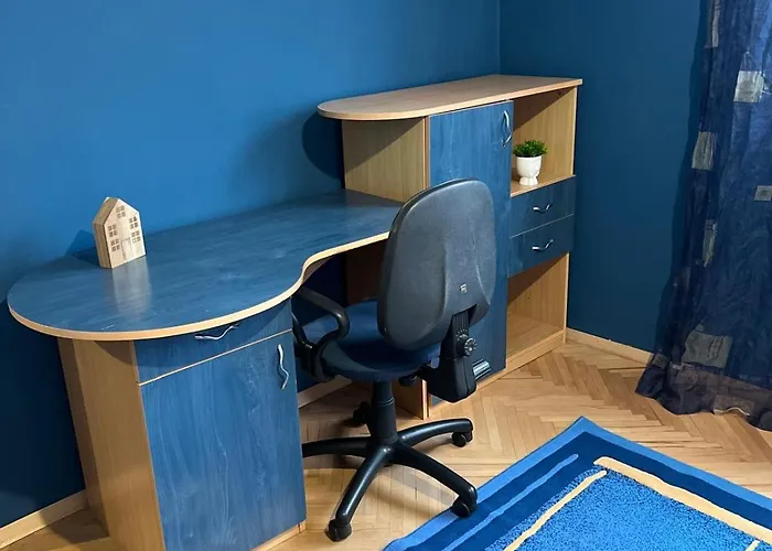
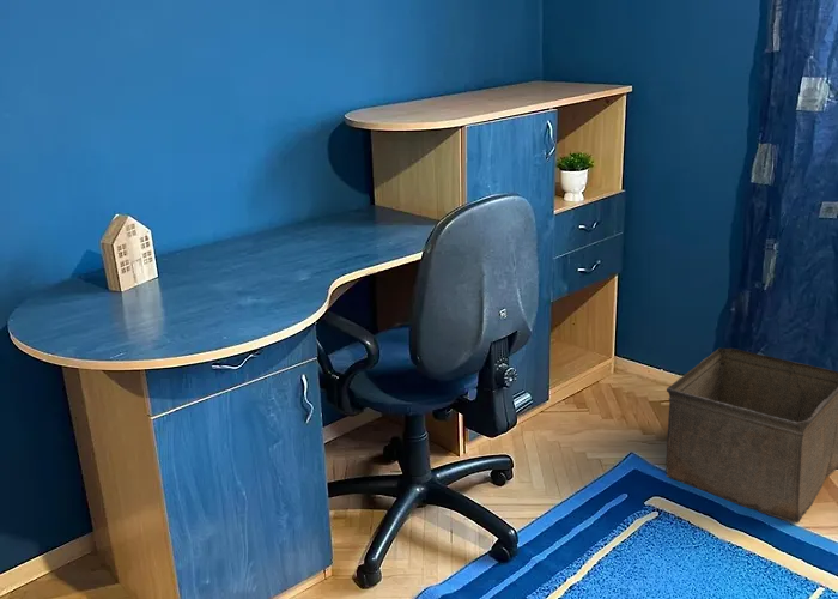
+ storage bin (757, 426)
